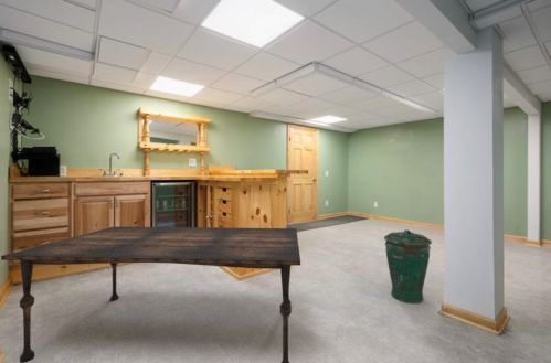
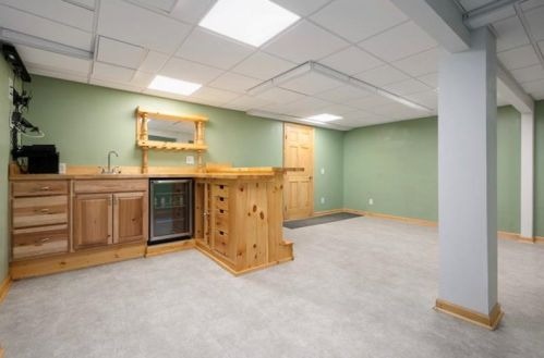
- dining table (181, 263)
- trash can (406, 263)
